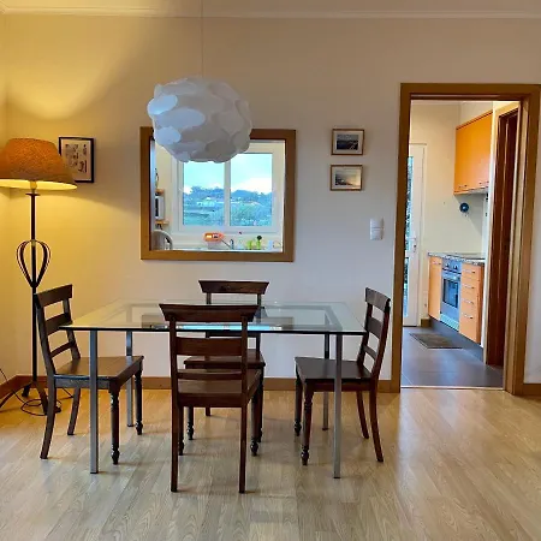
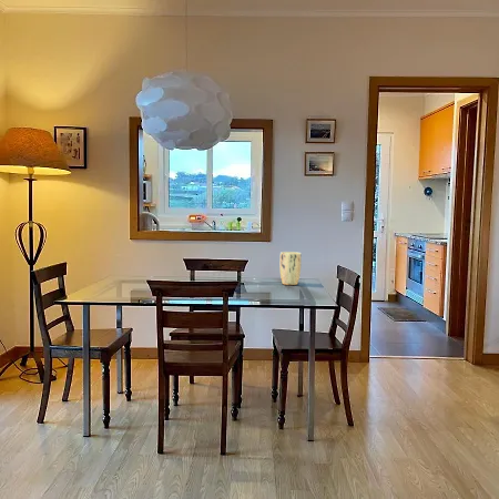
+ plant pot (289, 267)
